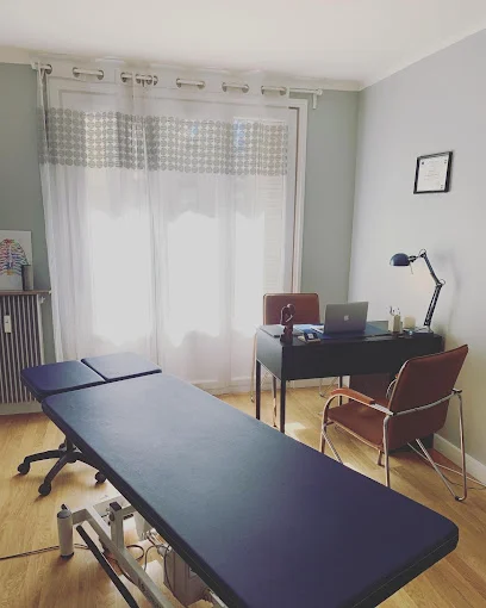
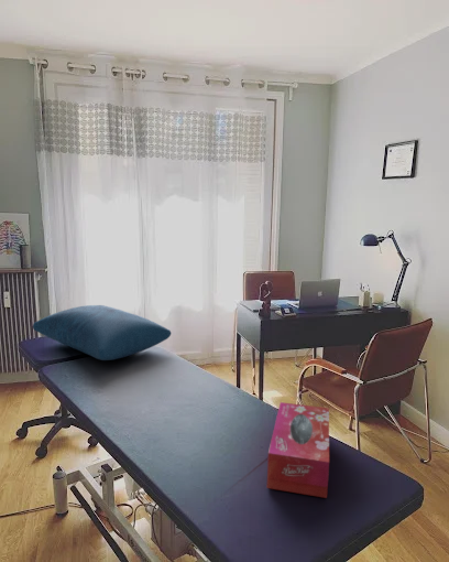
+ tissue box (300, 444)
+ pillow (100, 329)
